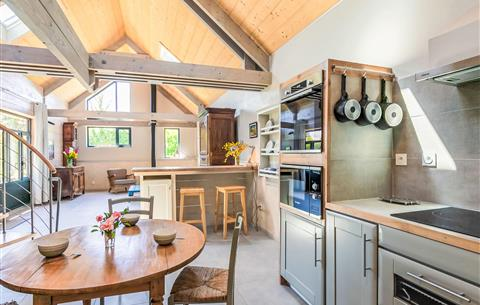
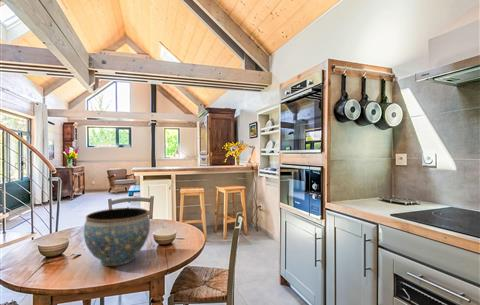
+ ceramic bowl (118, 236)
